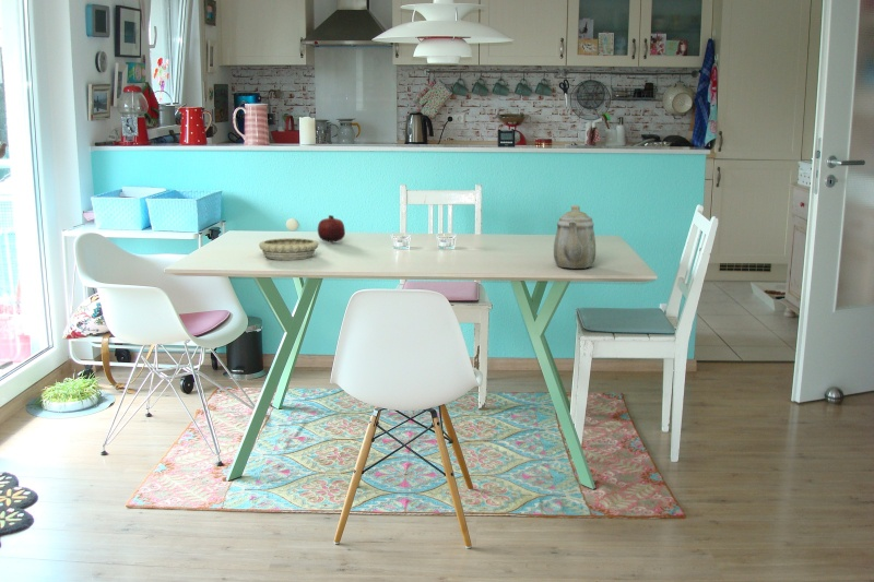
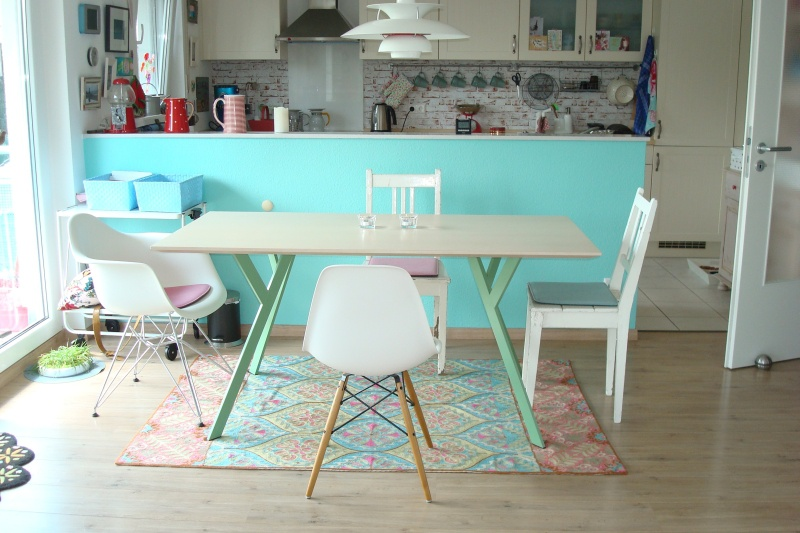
- decorative bowl (288, 248)
- teapot (575, 236)
- fruit (331, 228)
